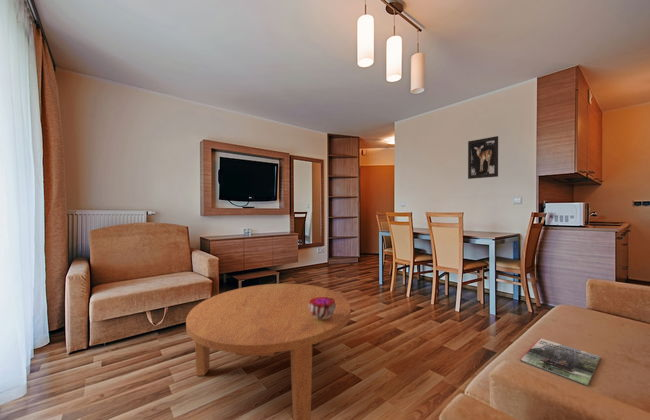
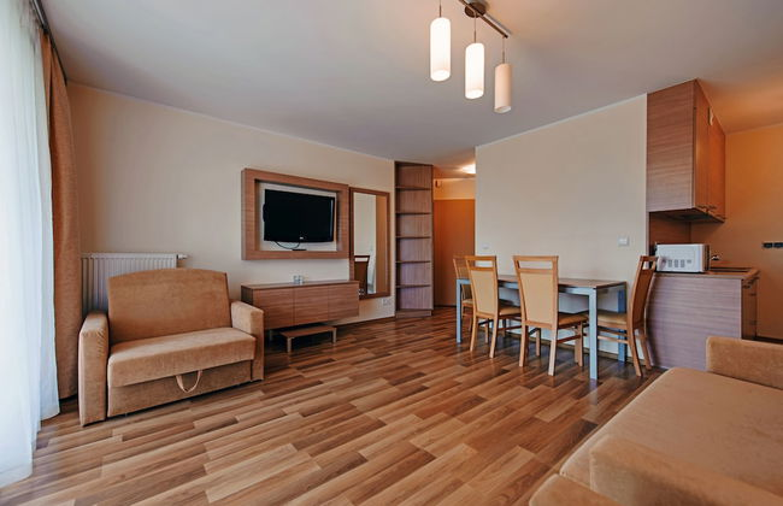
- coffee table (273, 339)
- wall art (482, 158)
- magazine (560, 358)
- decorative bowl (322, 309)
